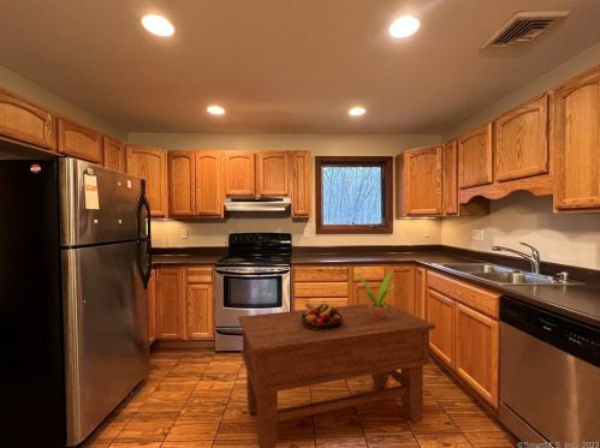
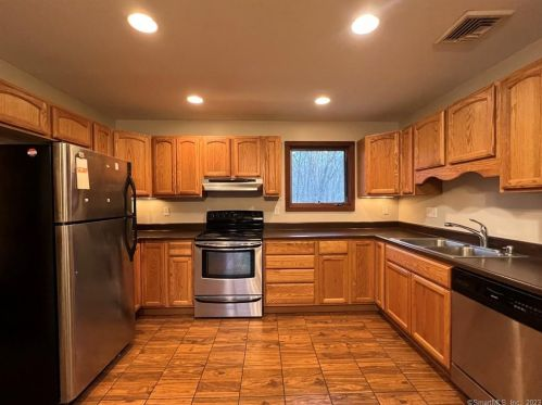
- side table (332, 368)
- fruit bowl (321, 313)
- potted plant (379, 295)
